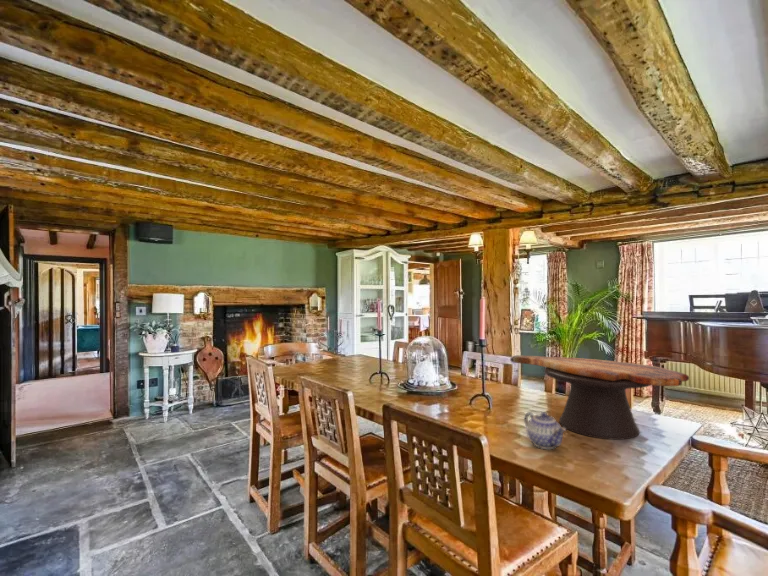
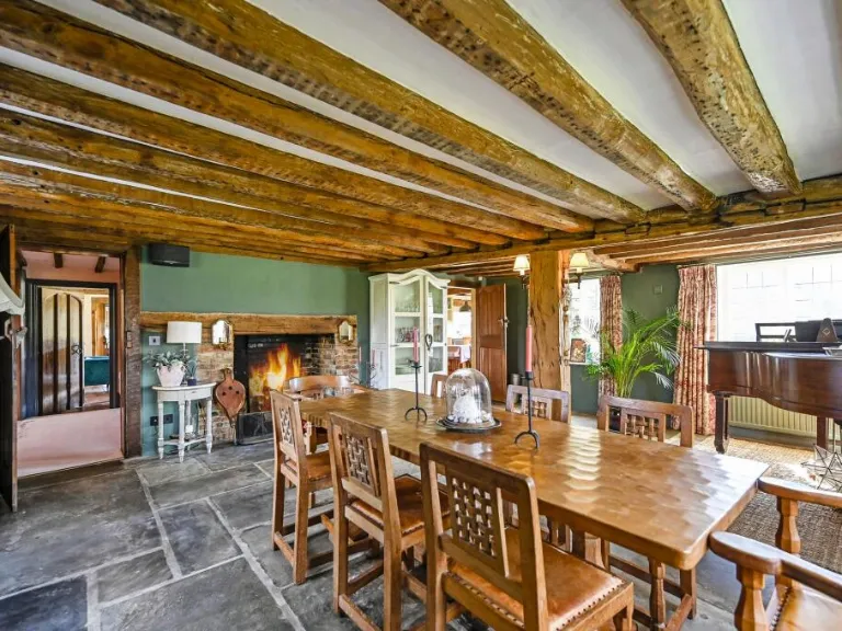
- teapot (544, 428)
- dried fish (590, 394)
